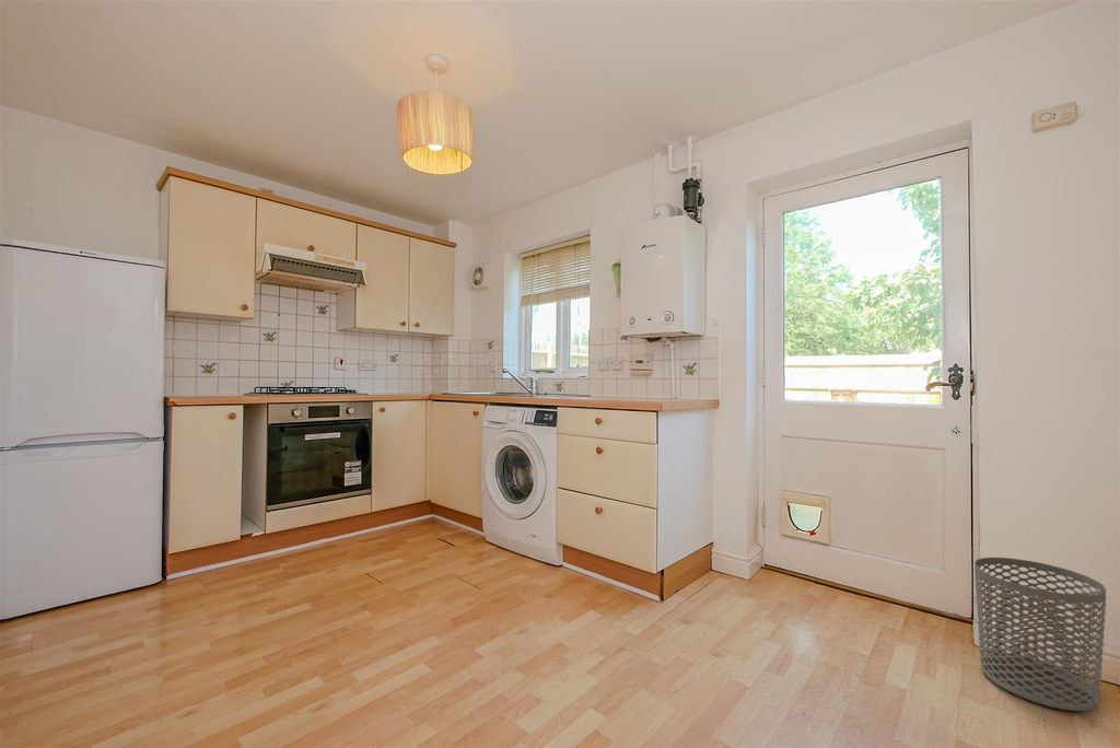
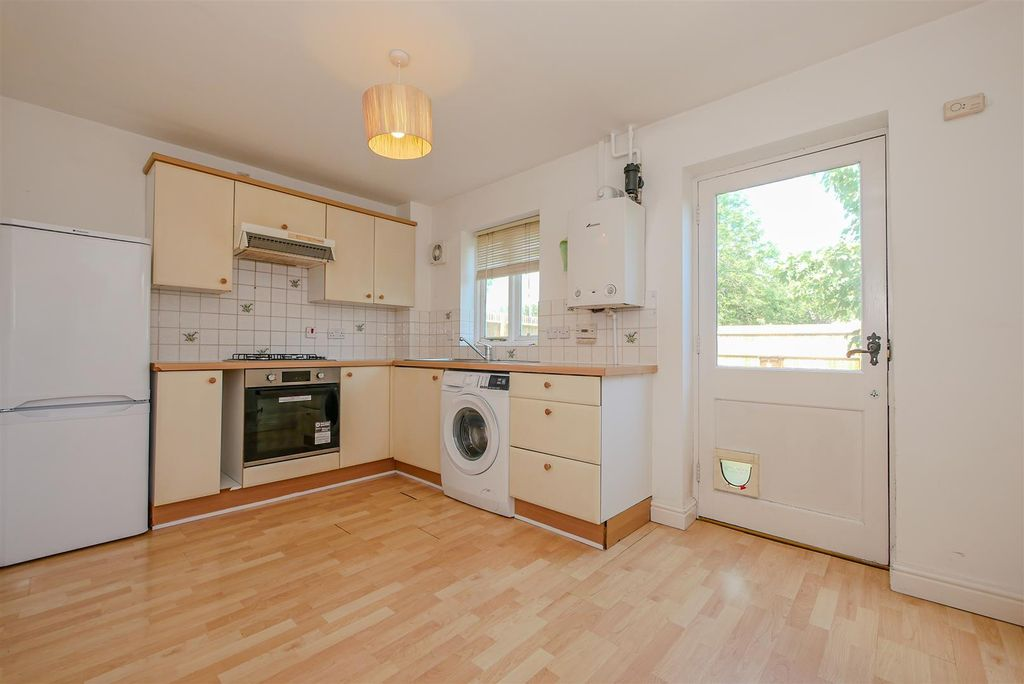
- waste bin (1036, 629)
